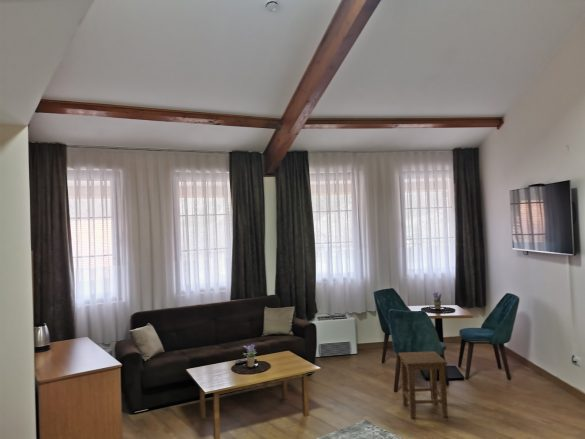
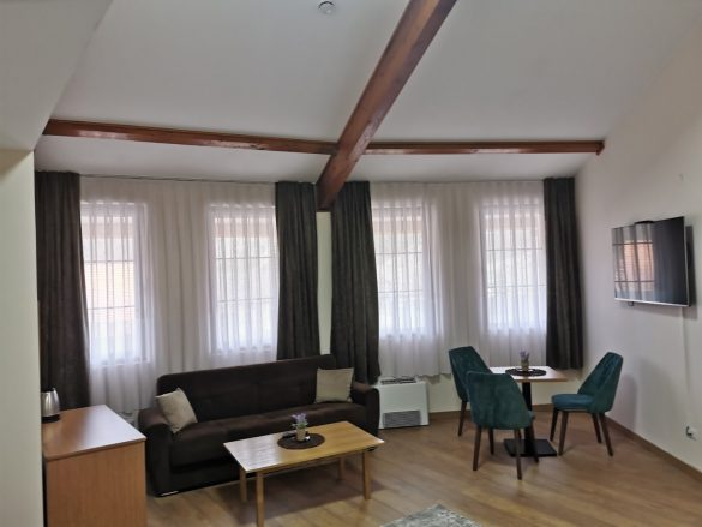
- stool (423, 388)
